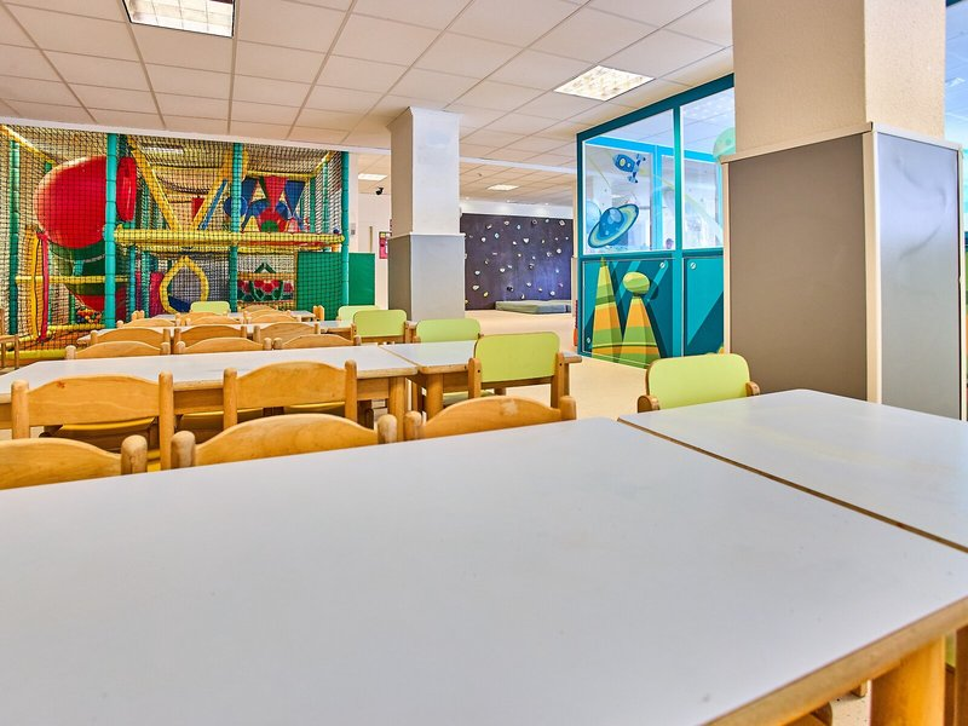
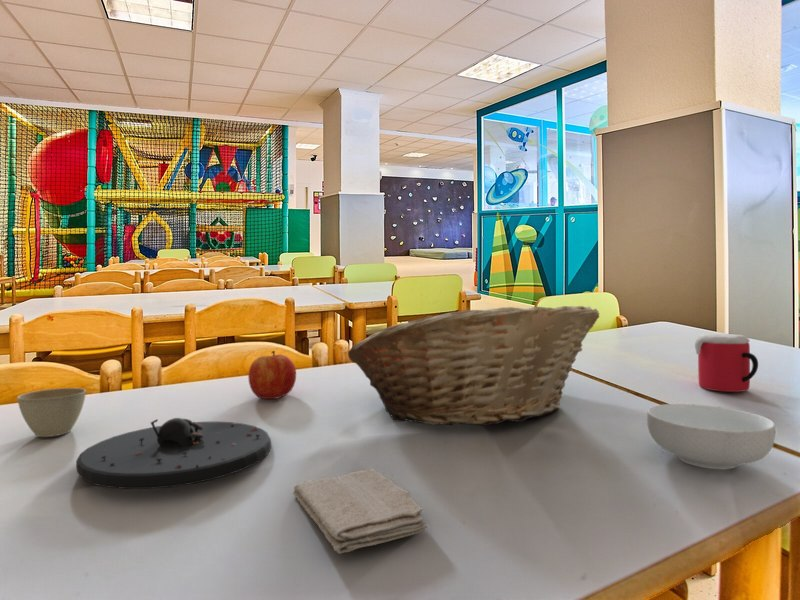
+ fruit basket (476, 357)
+ cereal bowl (707, 438)
+ flower pot (53, 413)
+ plate (180, 436)
+ mug (727, 362)
+ apple (272, 373)
+ washcloth (356, 502)
